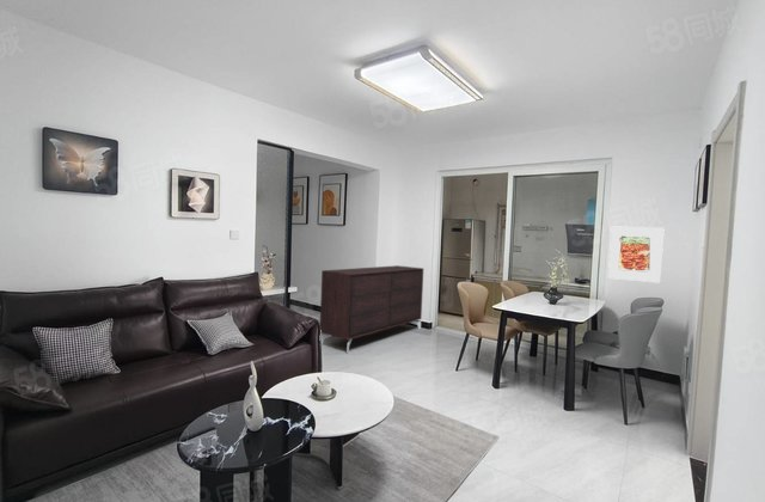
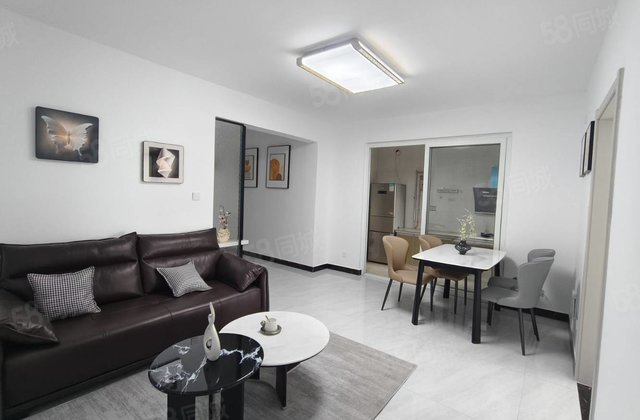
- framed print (635, 253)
- sideboard (375, 302)
